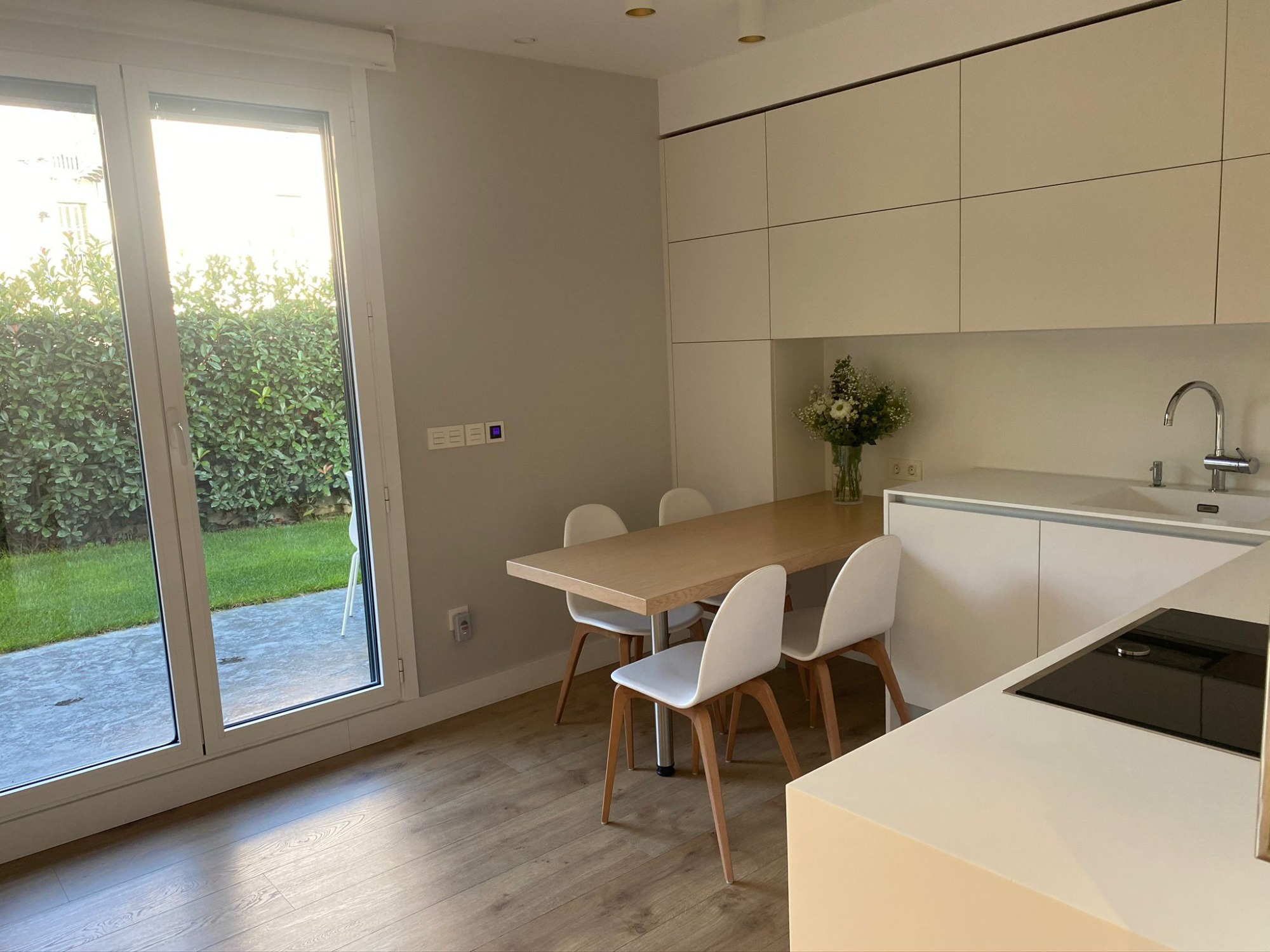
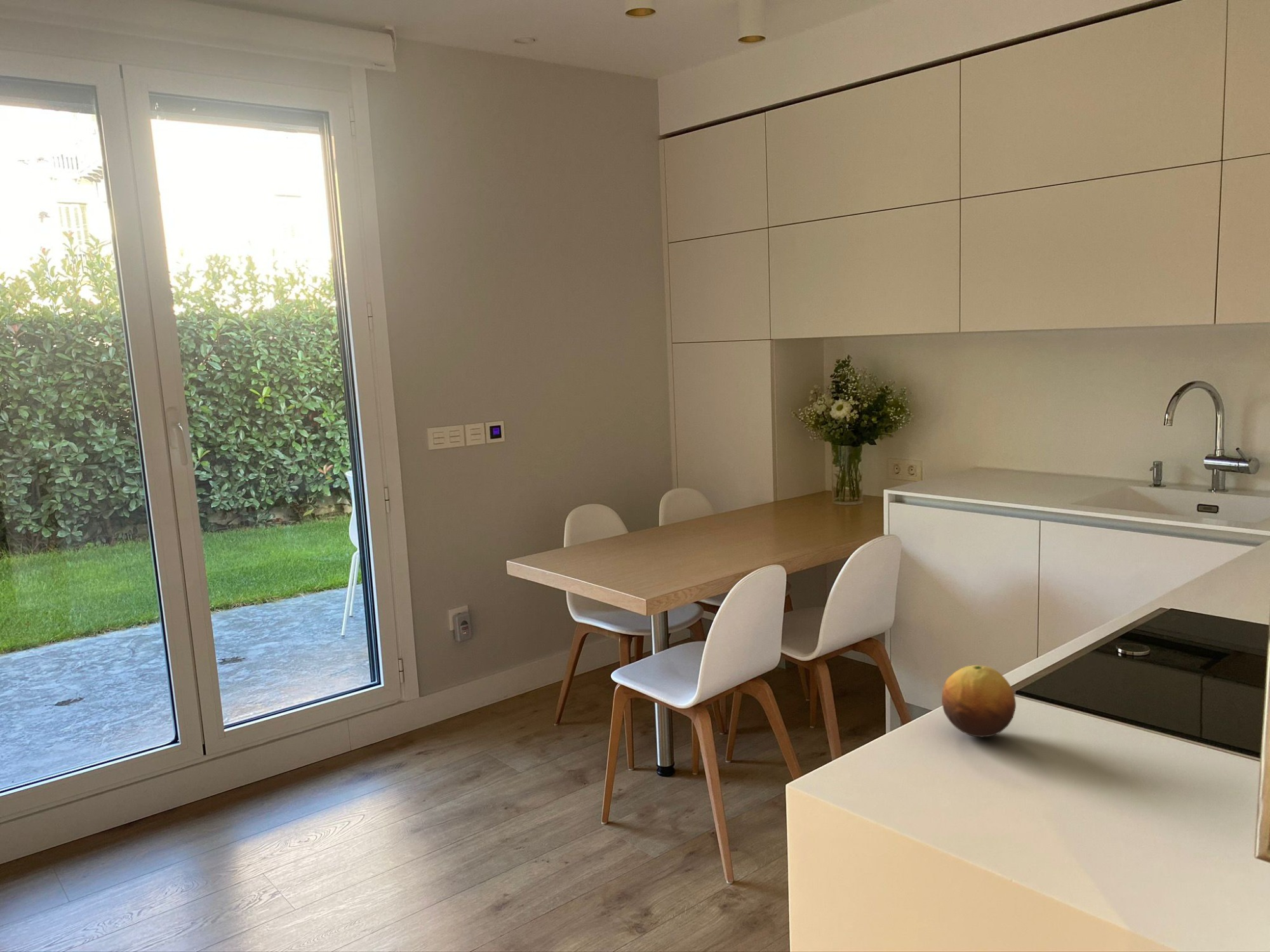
+ fruit (978, 700)
